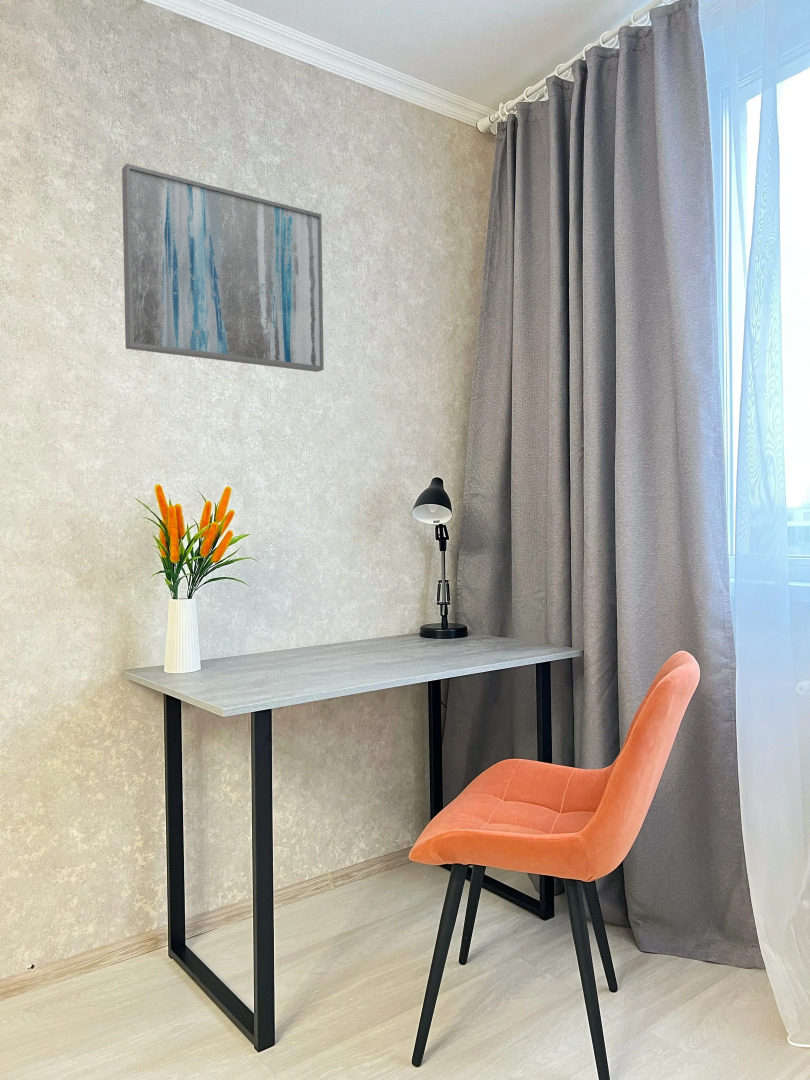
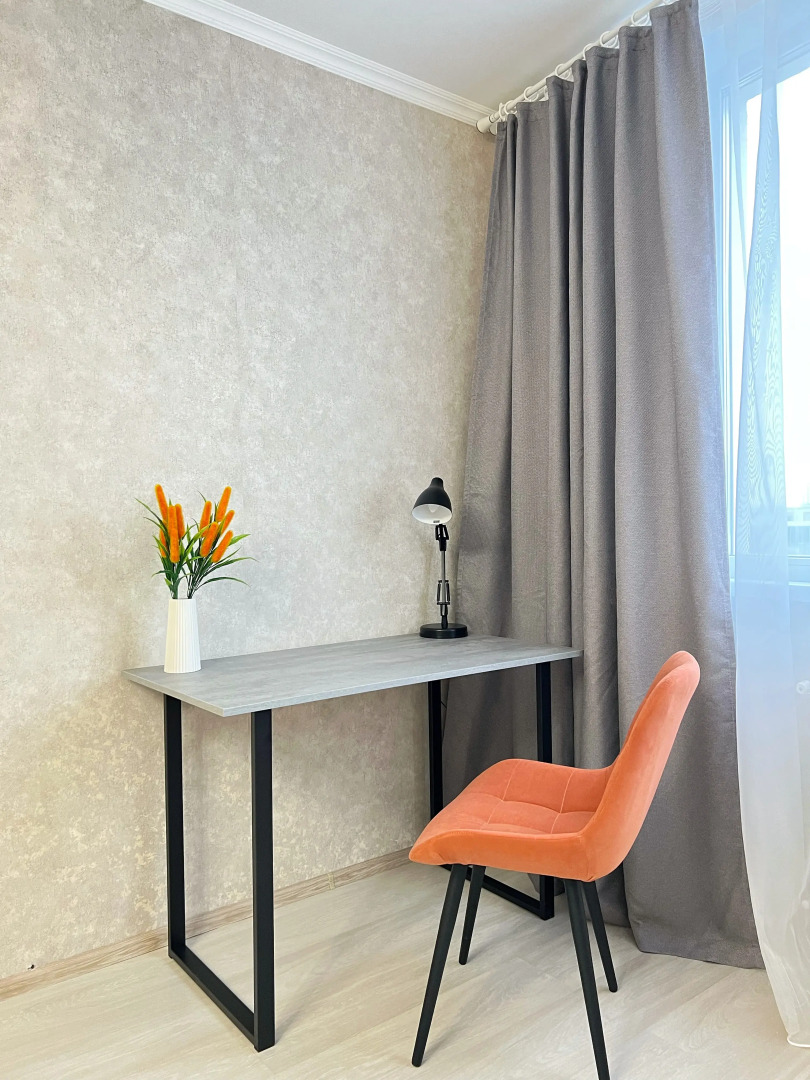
- wall art (230, 276)
